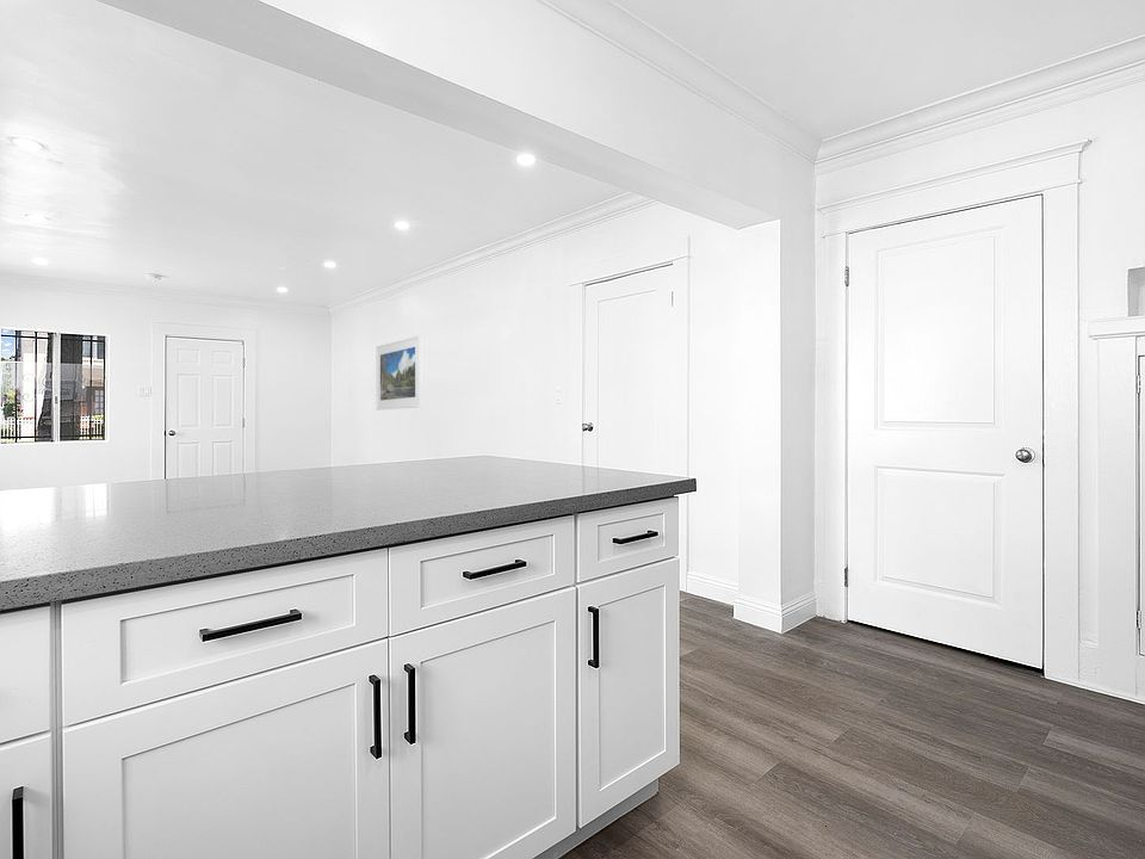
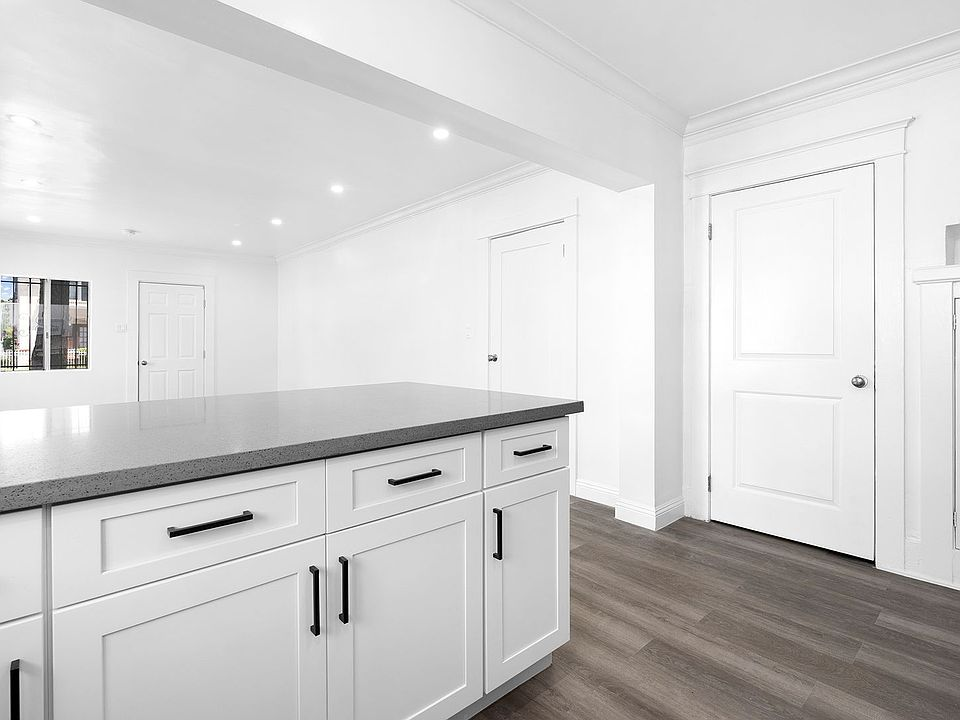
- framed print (397, 375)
